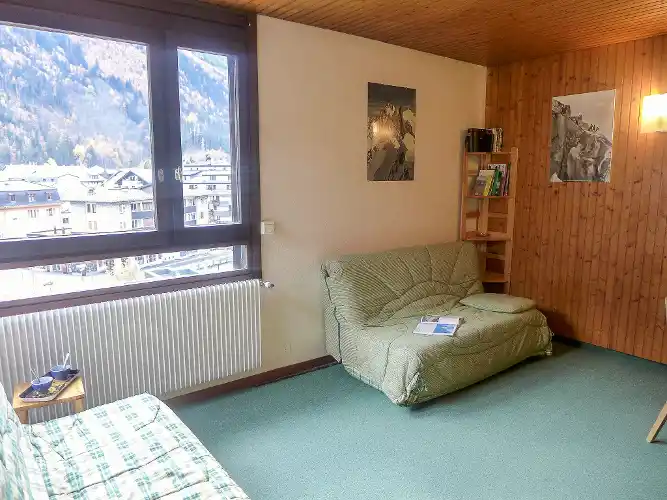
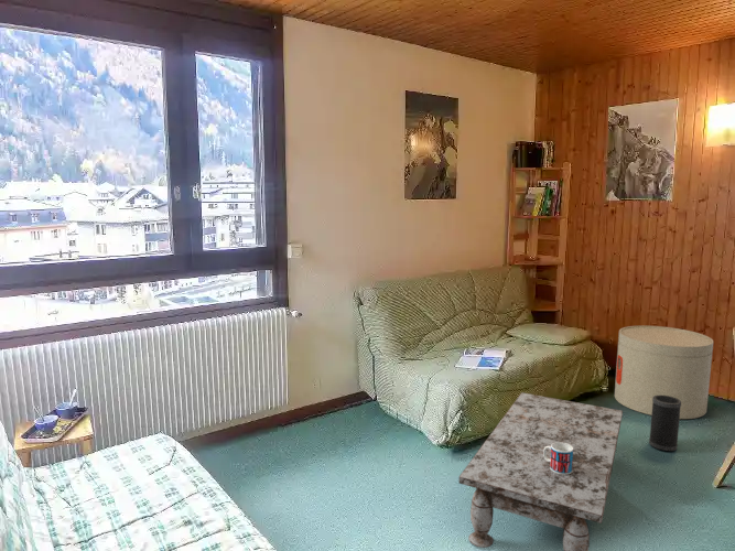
+ coffee table (549, 465)
+ side table (661, 368)
+ speaker (664, 422)
+ mug (556, 456)
